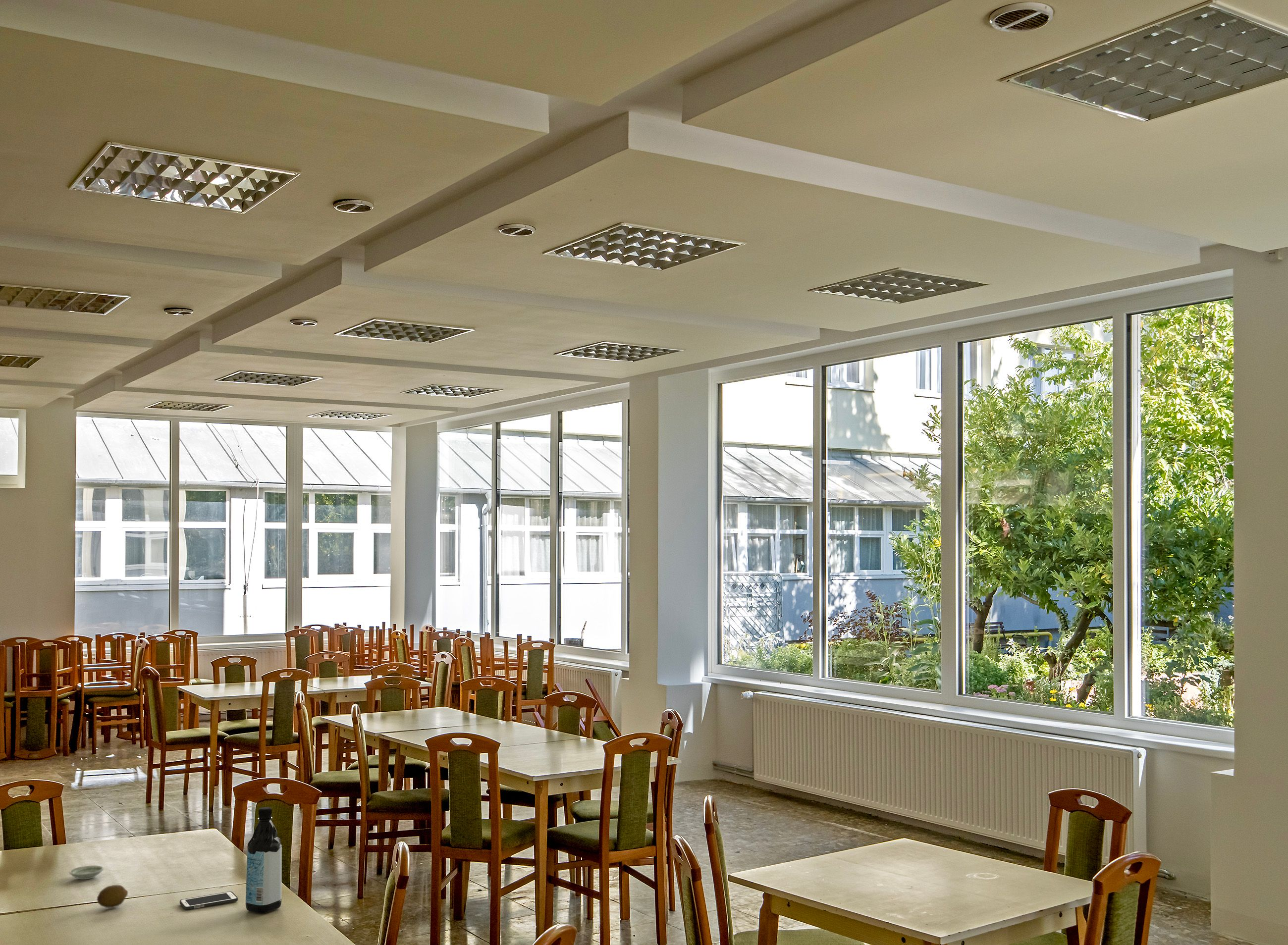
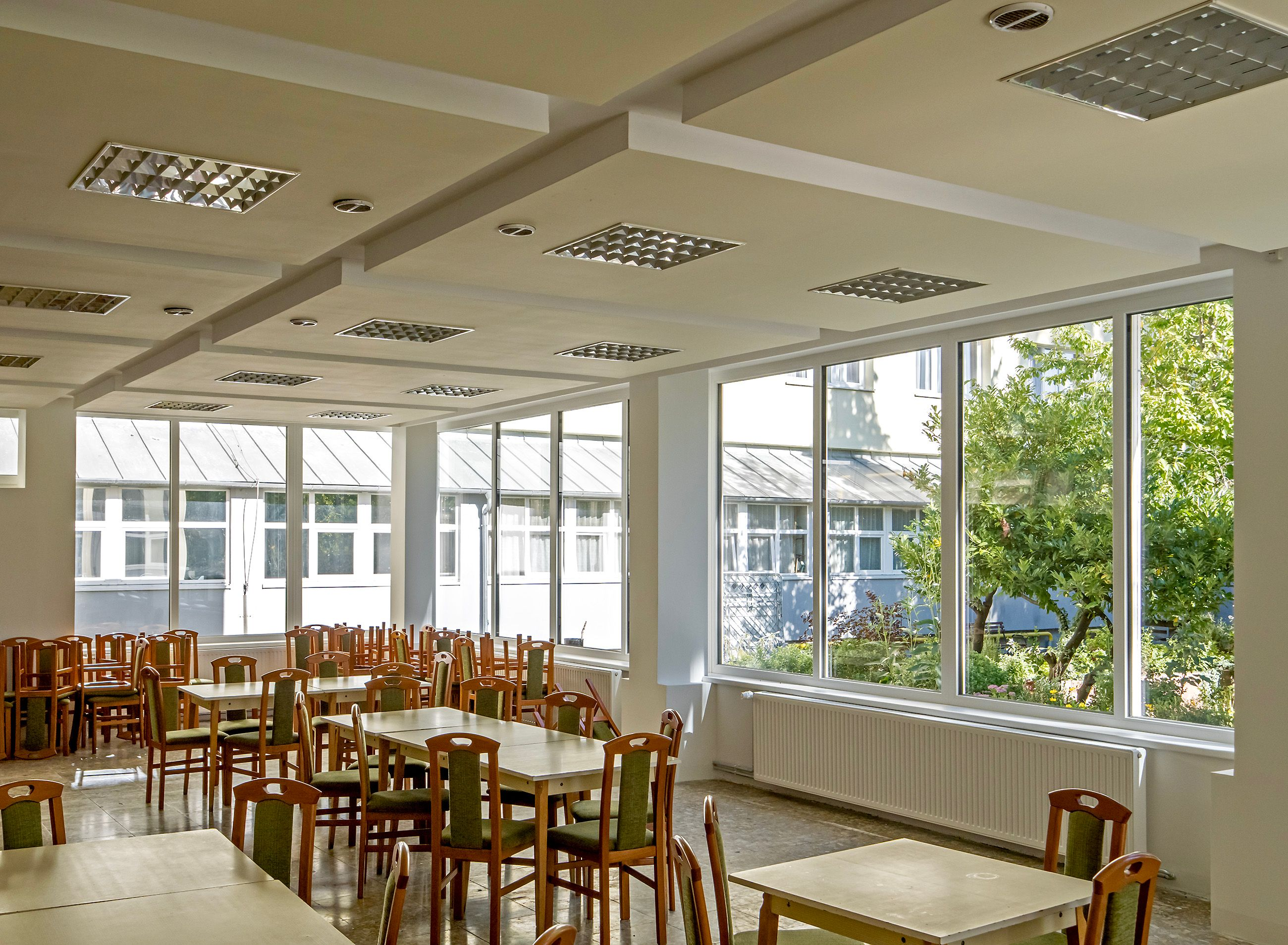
- cell phone (209, 900)
- water bottle (265, 858)
- saucer (86, 873)
- fruit (113, 896)
